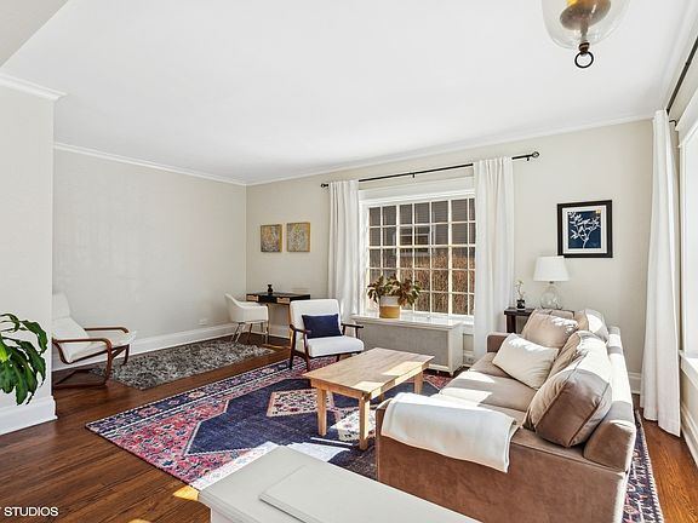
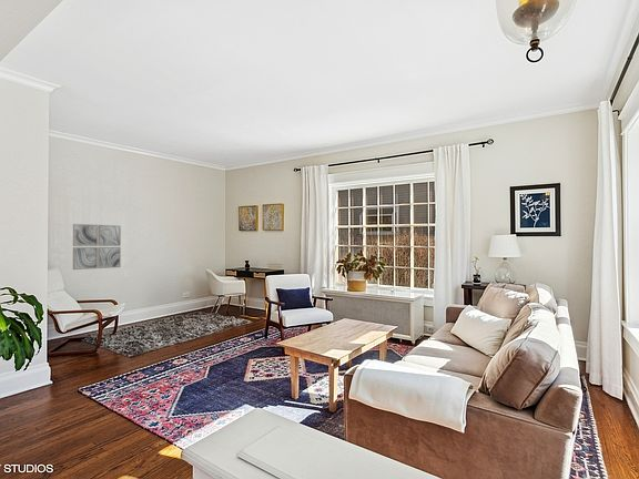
+ wall art (98, 245)
